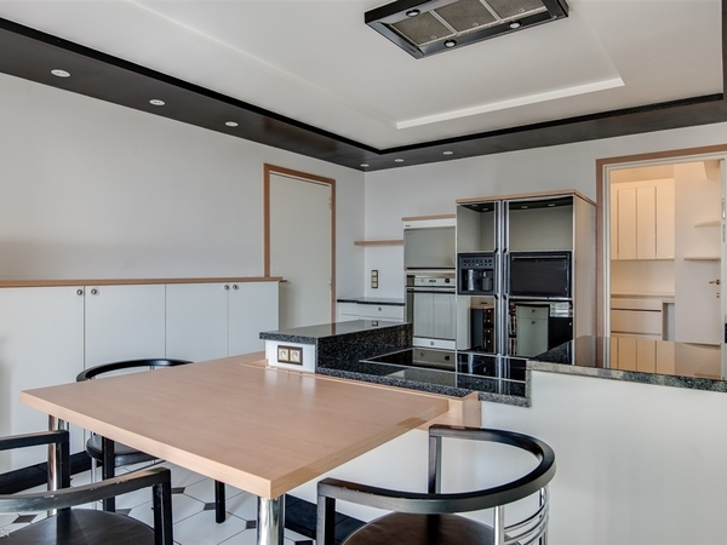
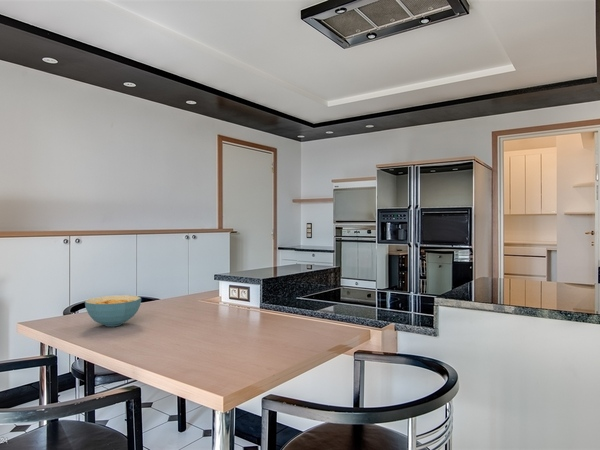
+ cereal bowl (113, 312)
